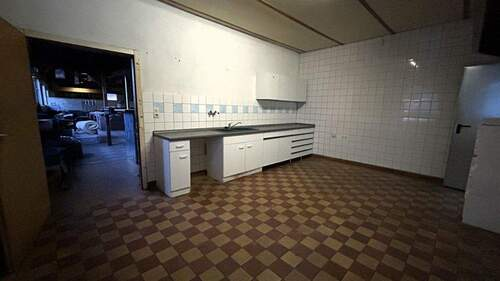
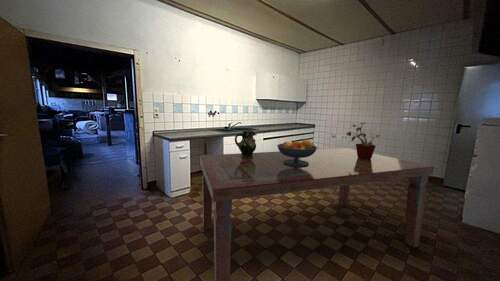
+ potted plant (360, 139)
+ ceramic pitcher (245, 143)
+ dining table (304, 190)
+ fruit bowl (296, 151)
